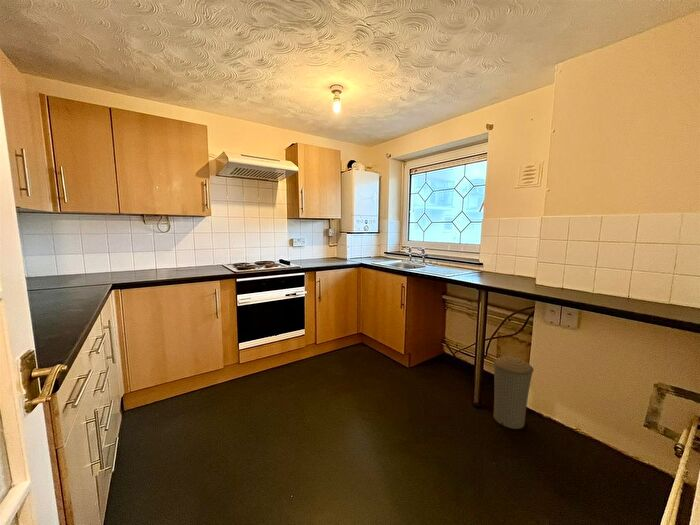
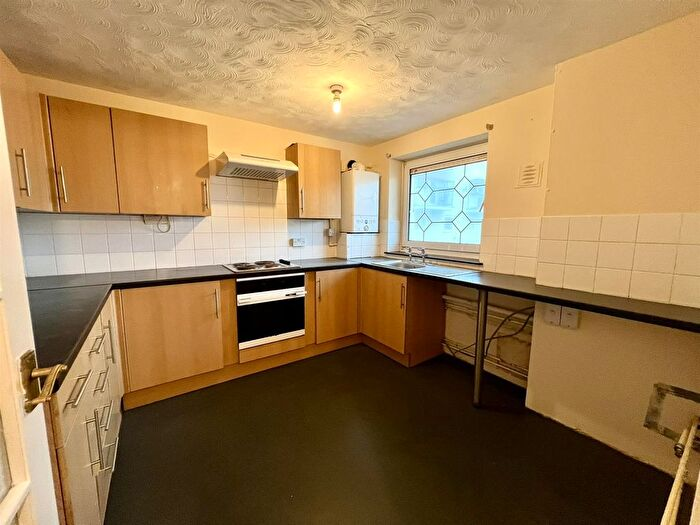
- trash can (510, 389)
